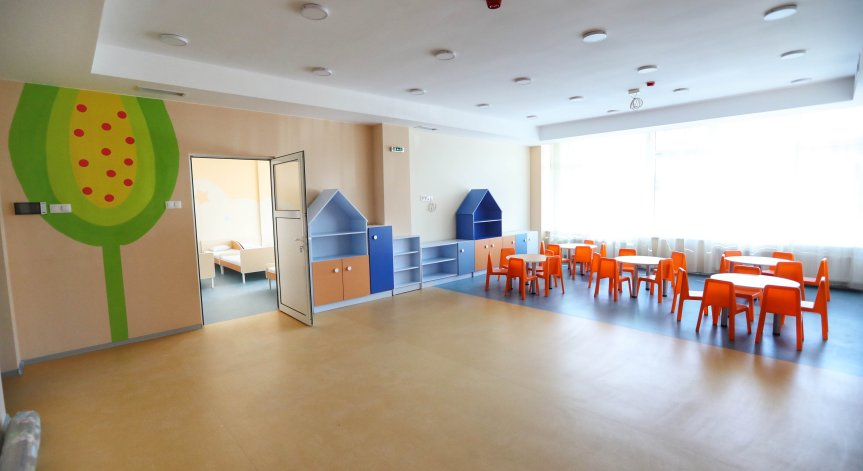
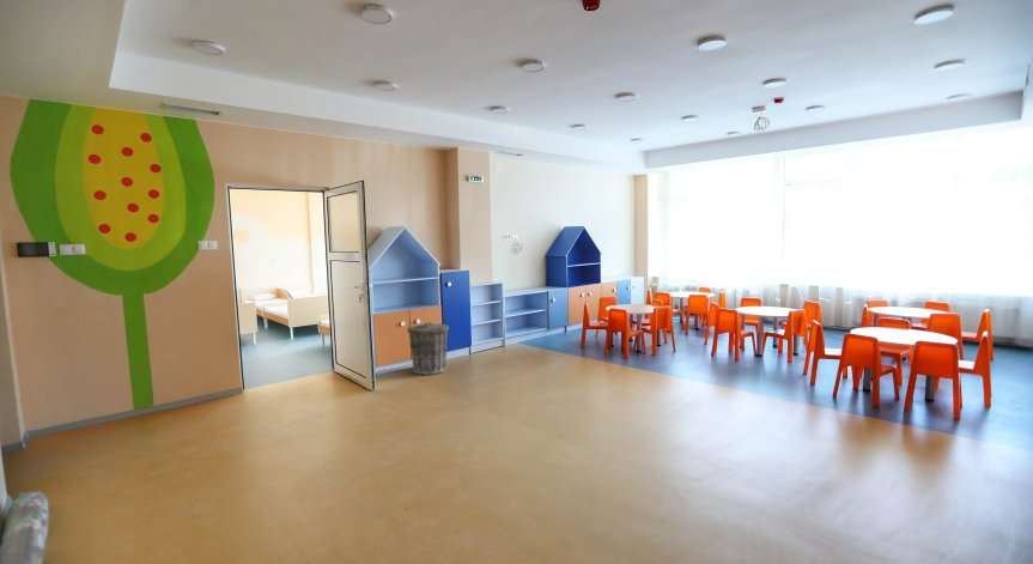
+ trash can (429, 346)
